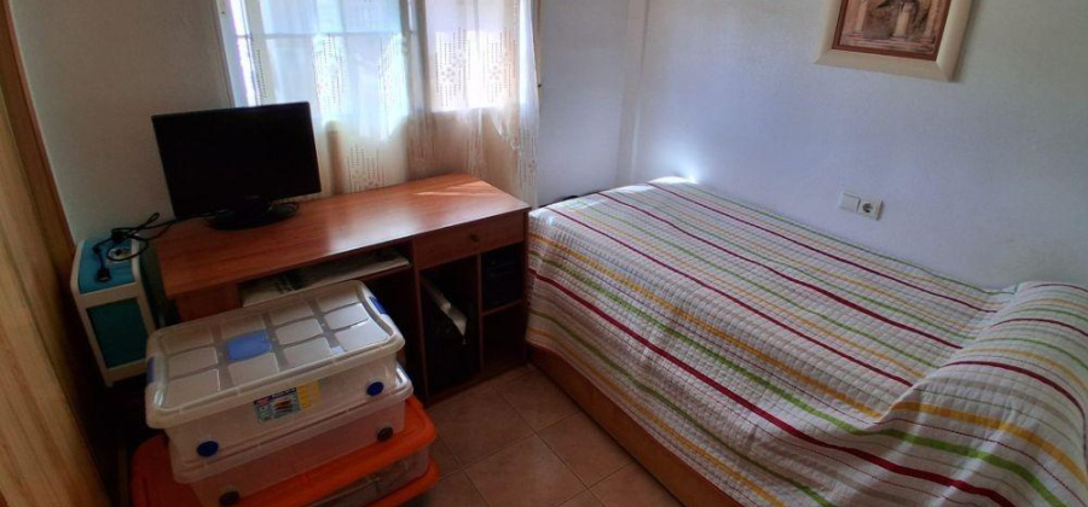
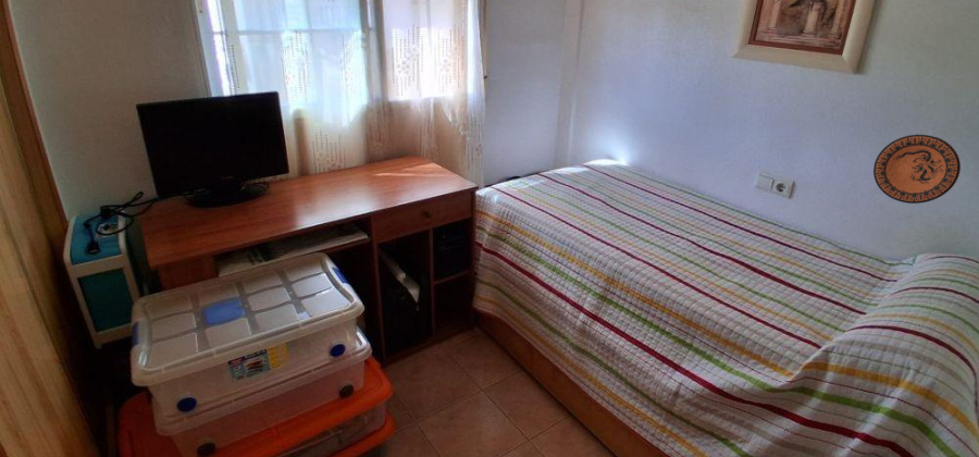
+ decorative plate (915, 169)
